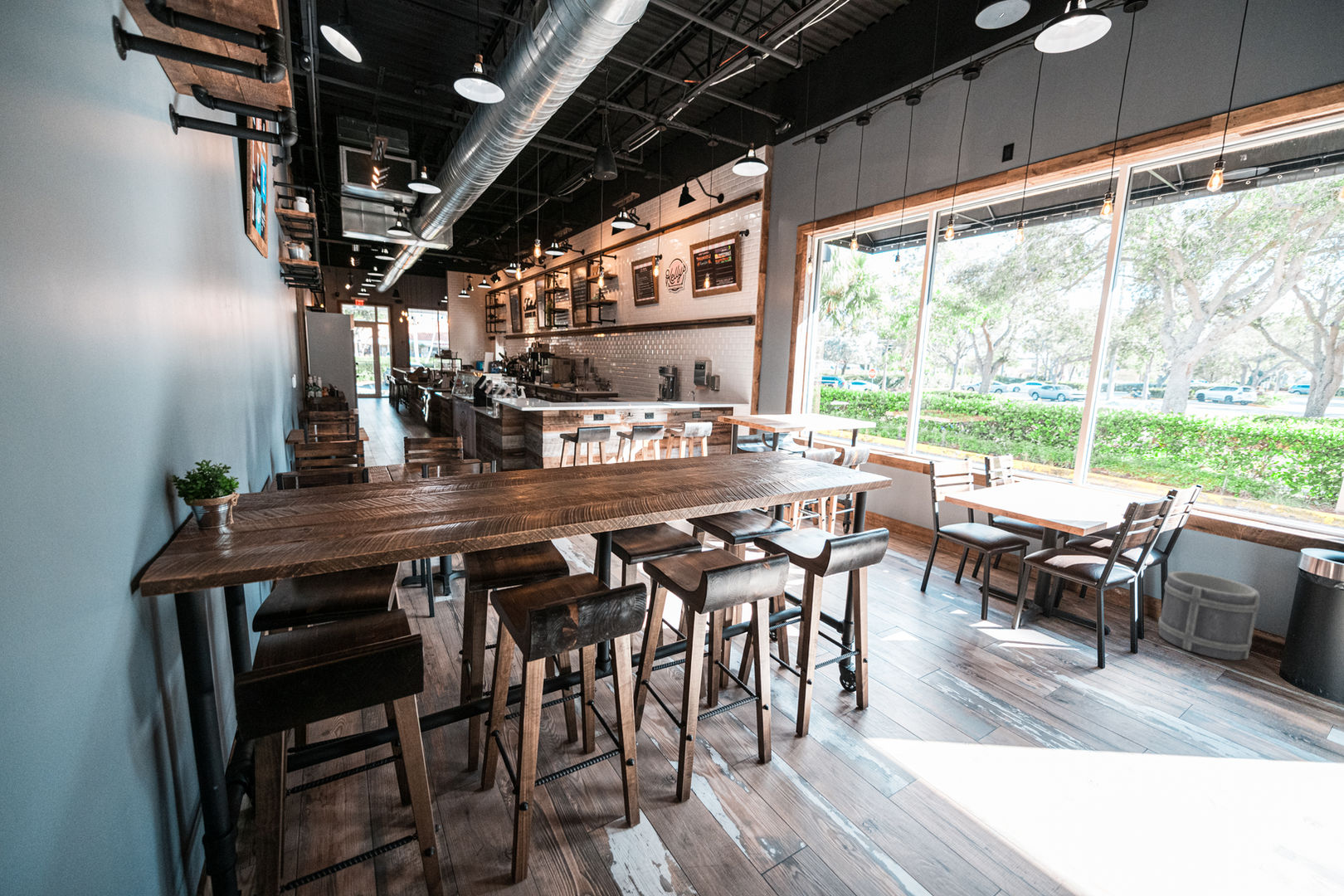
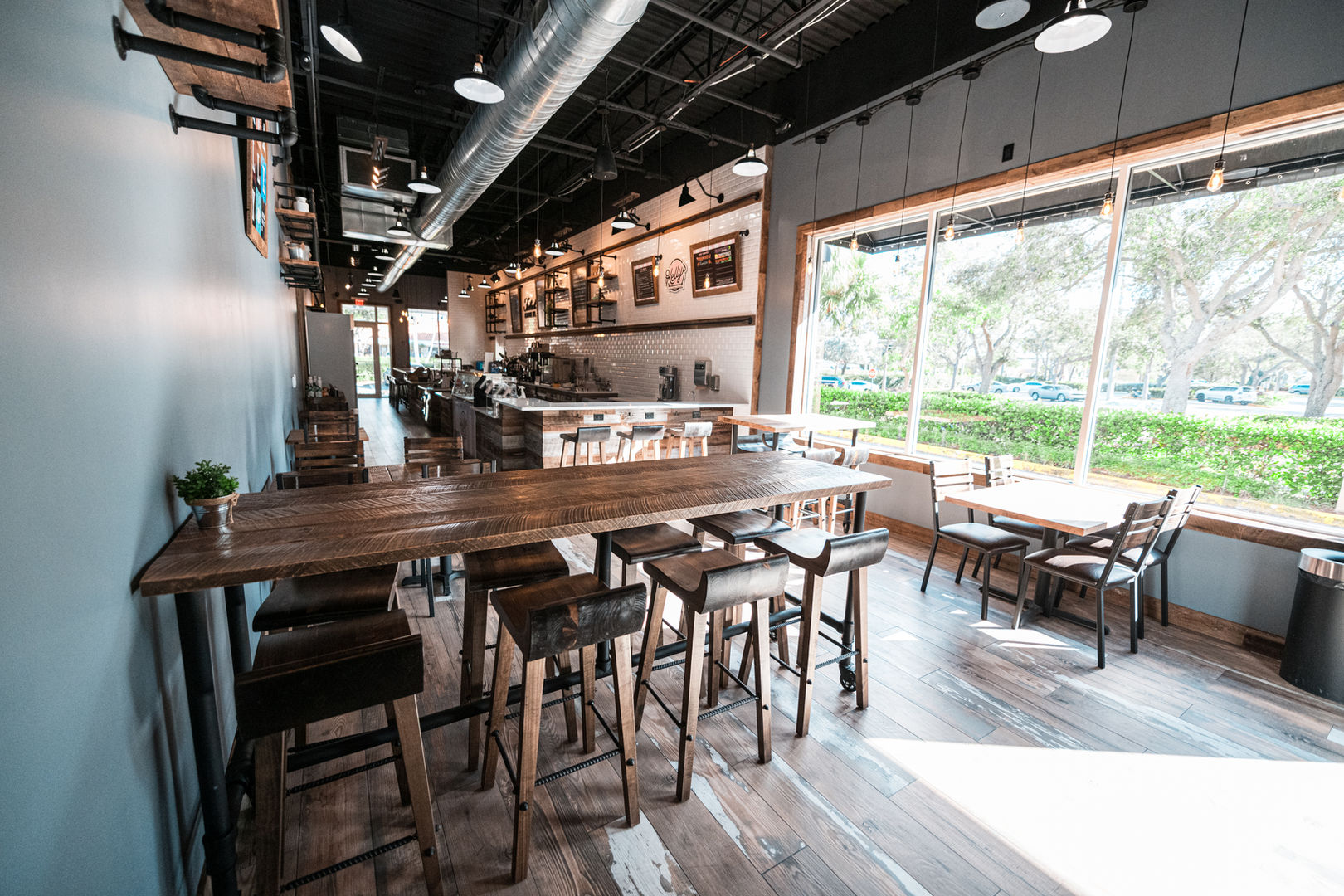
- bucket (1206, 612)
